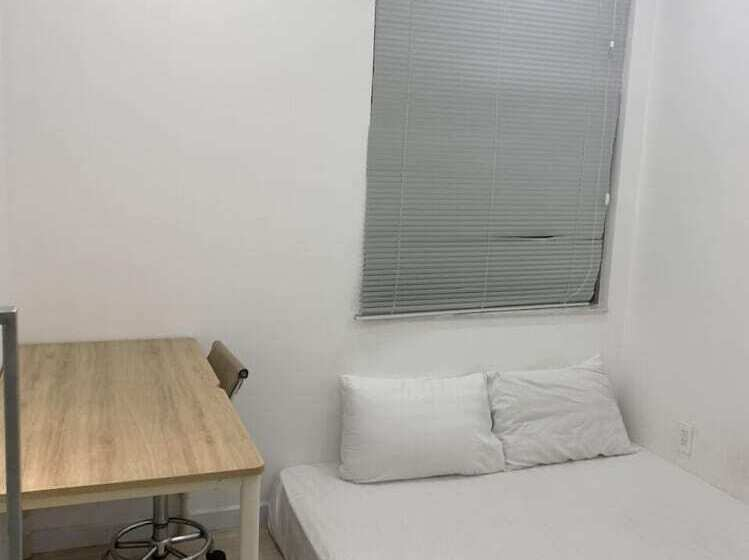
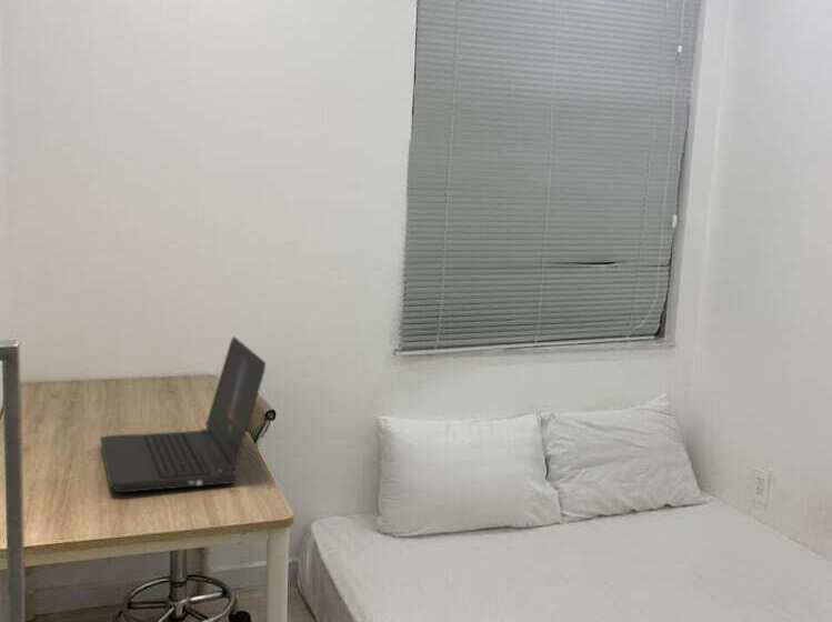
+ laptop computer (178, 432)
